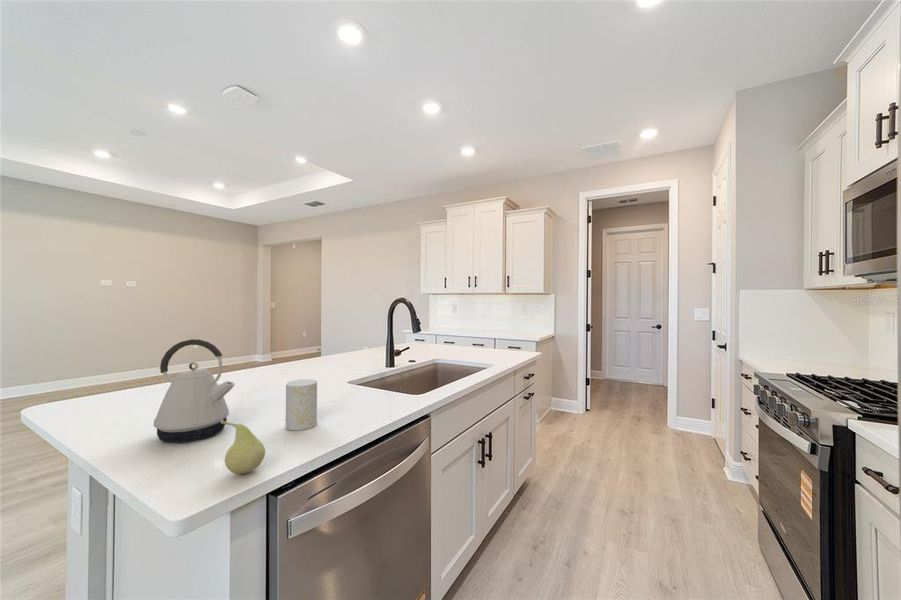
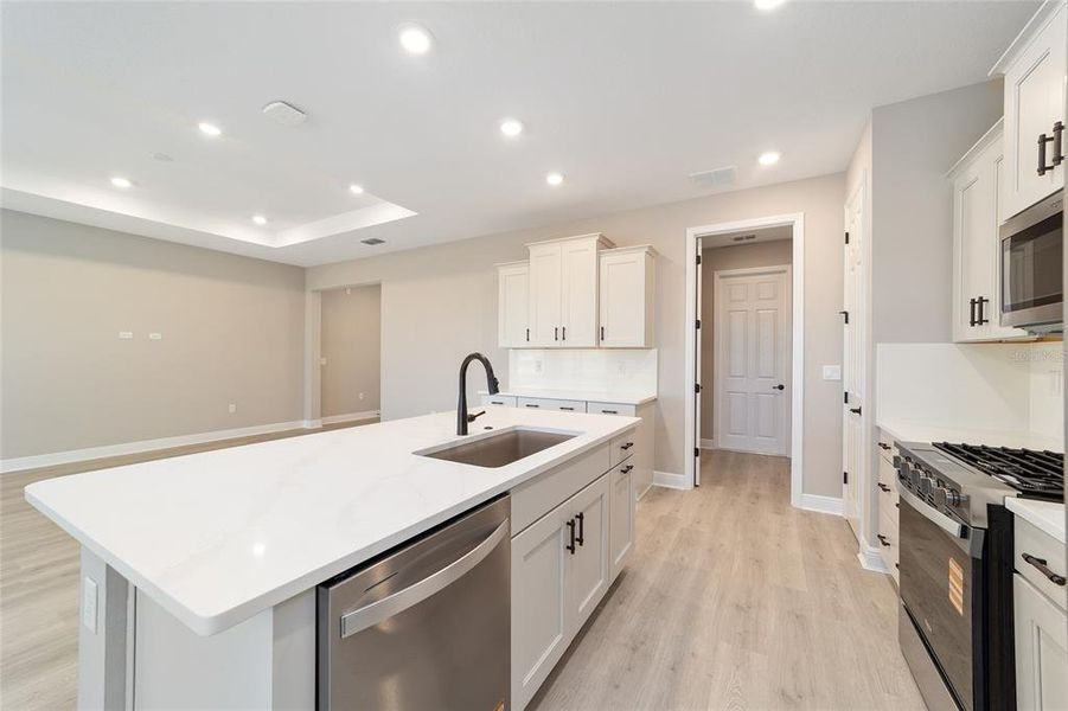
- kettle (195, 386)
- cup (301, 403)
- fruit (242, 444)
